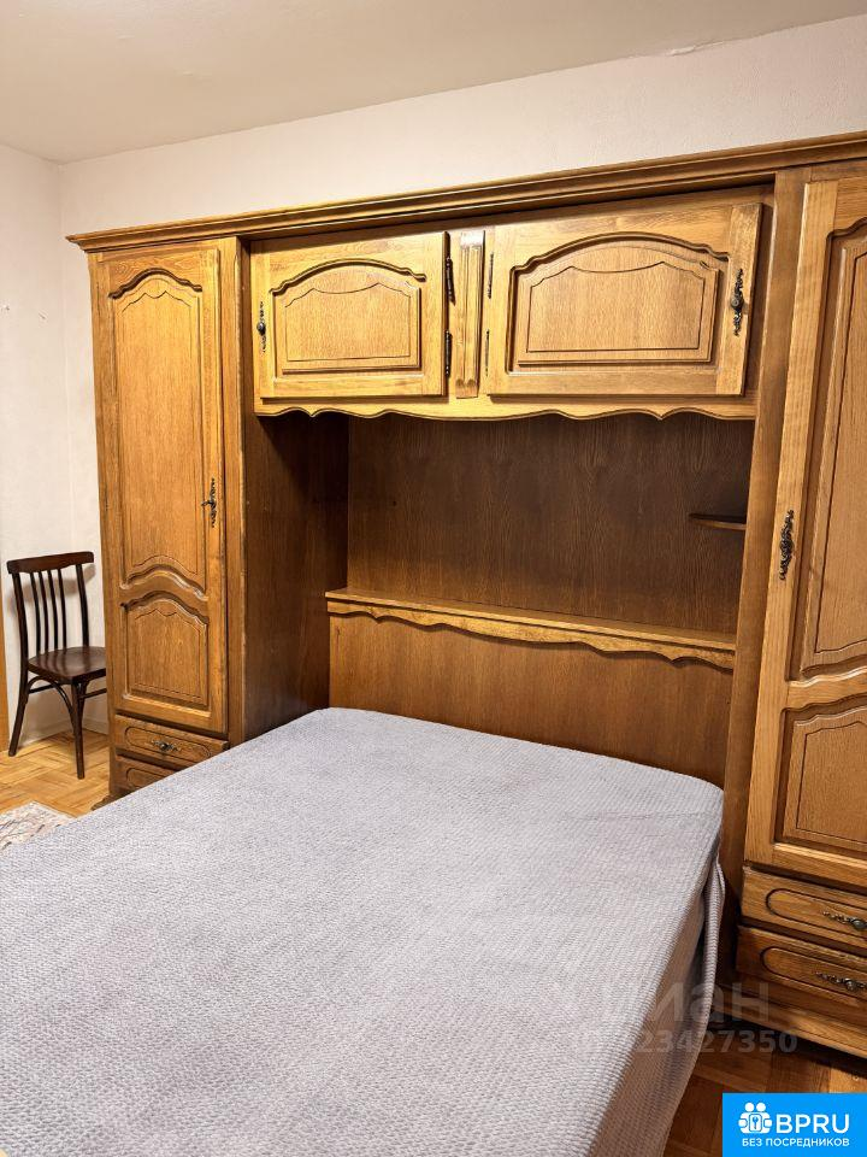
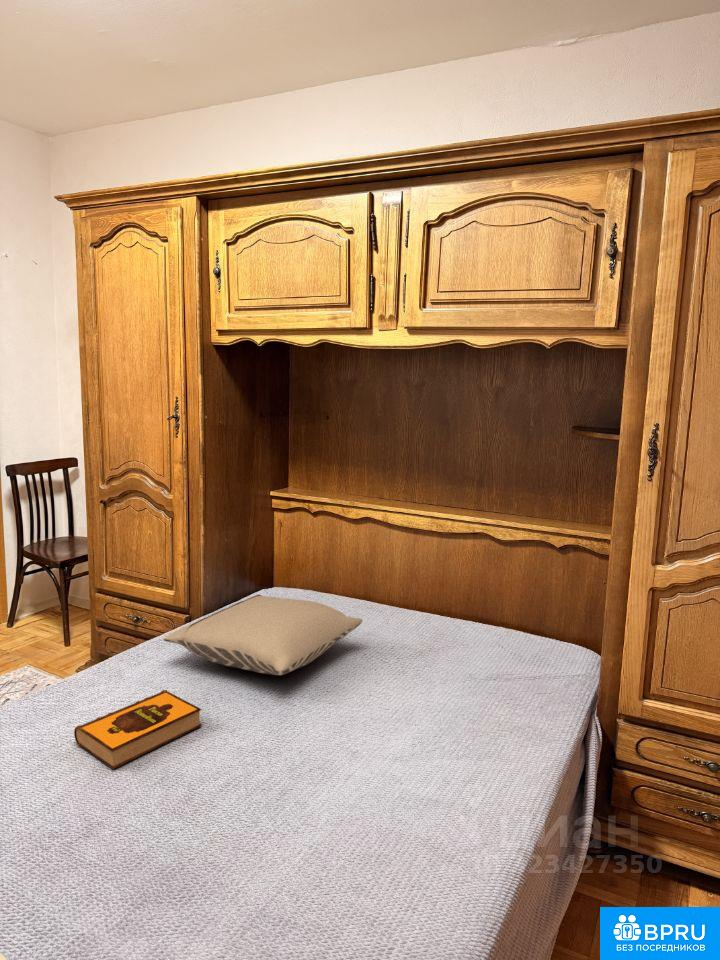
+ pillow (266, 631)
+ hardback book (139, 725)
